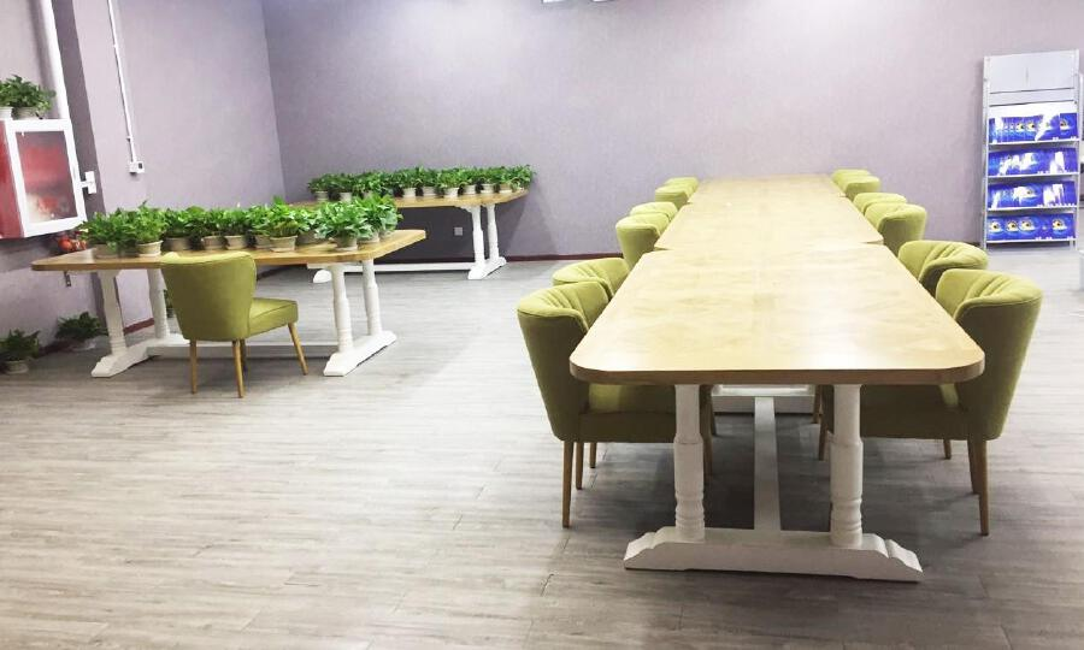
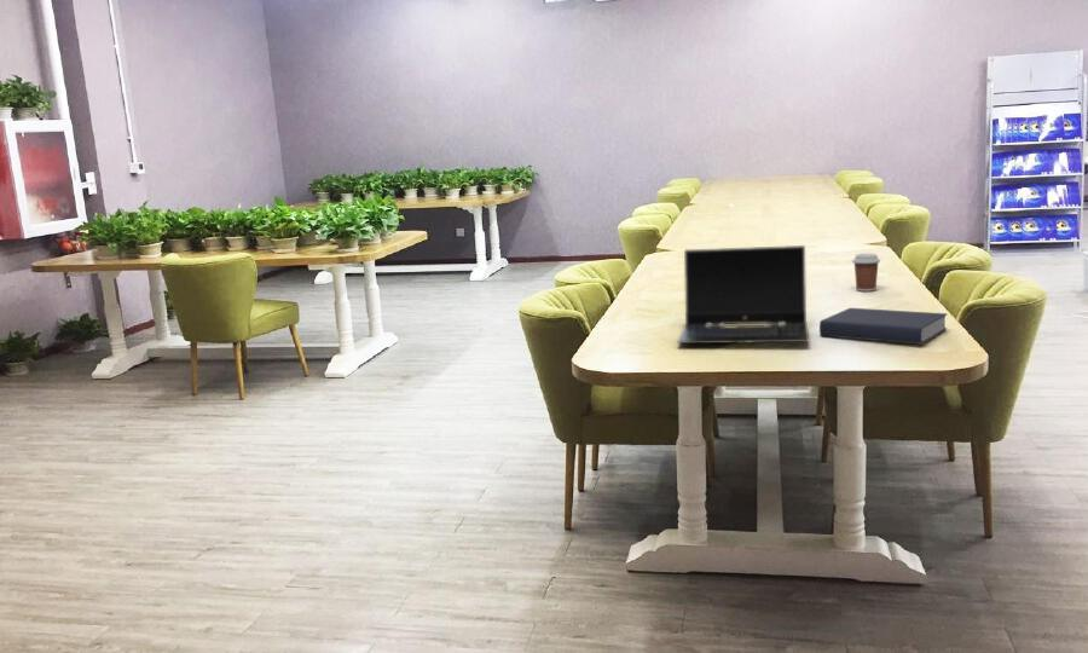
+ book (882, 324)
+ laptop computer (742, 295)
+ coffee cup (866, 272)
